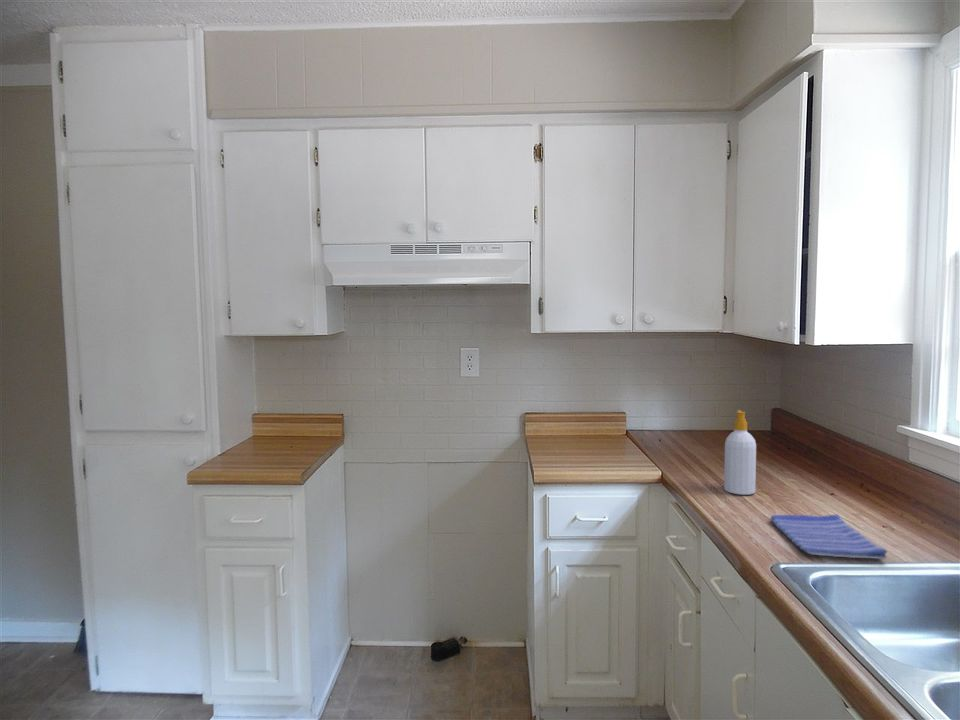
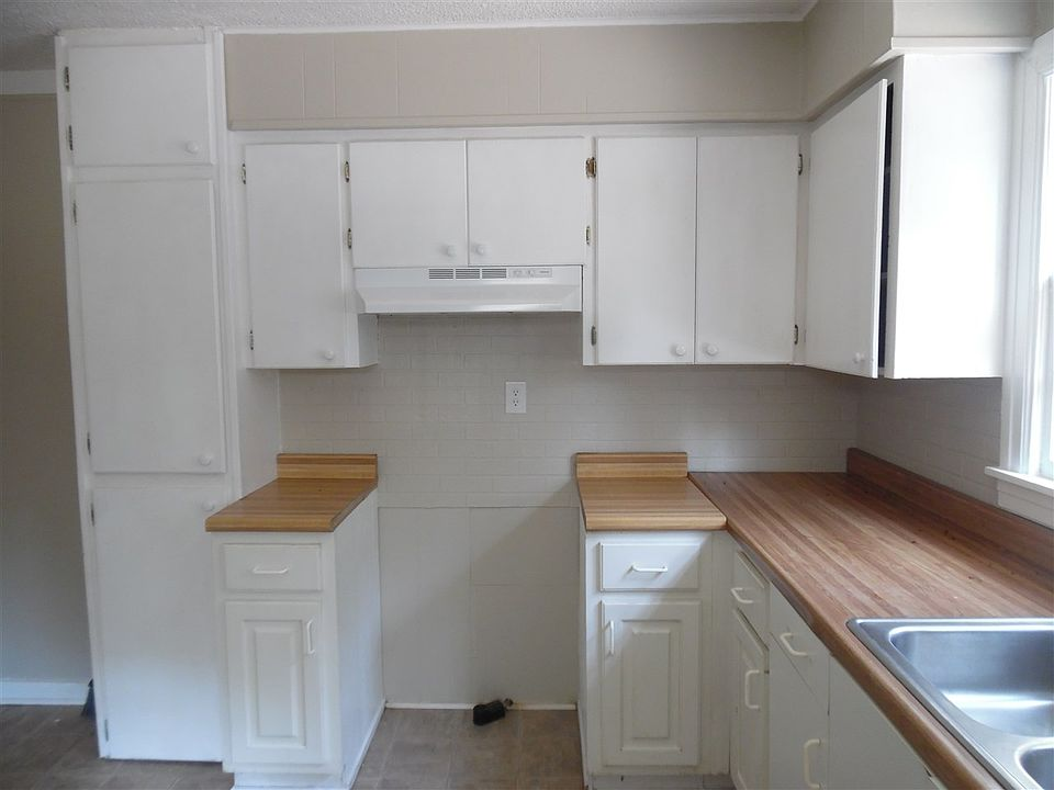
- dish towel (823, 533)
- soap bottle (740, 451)
